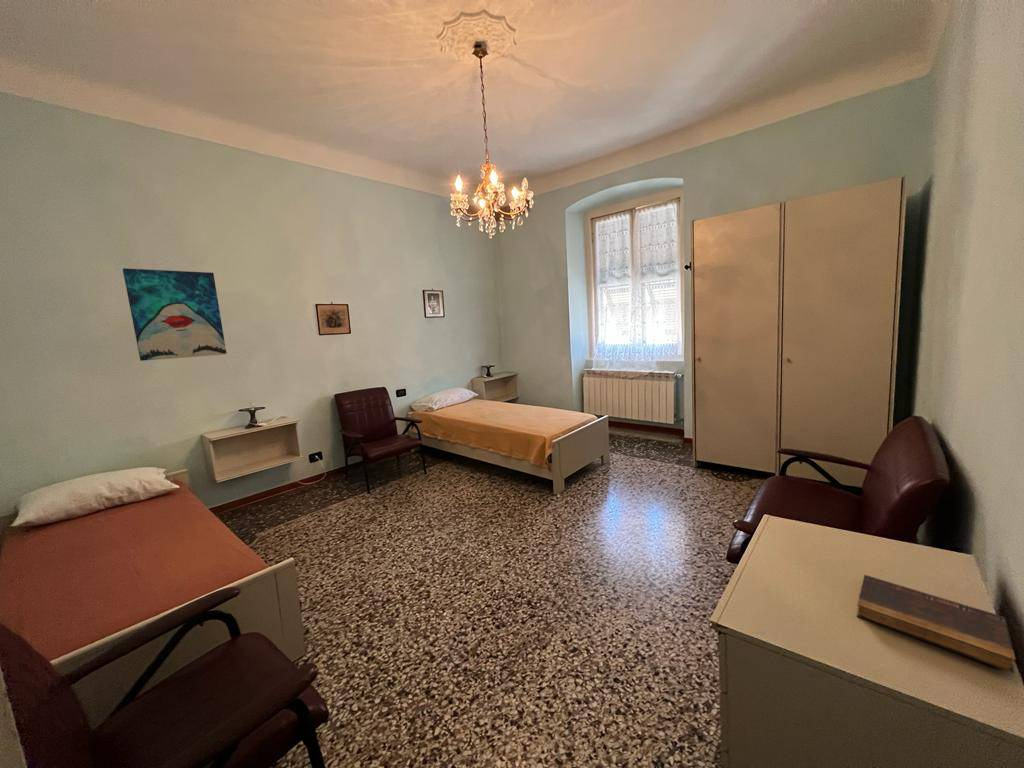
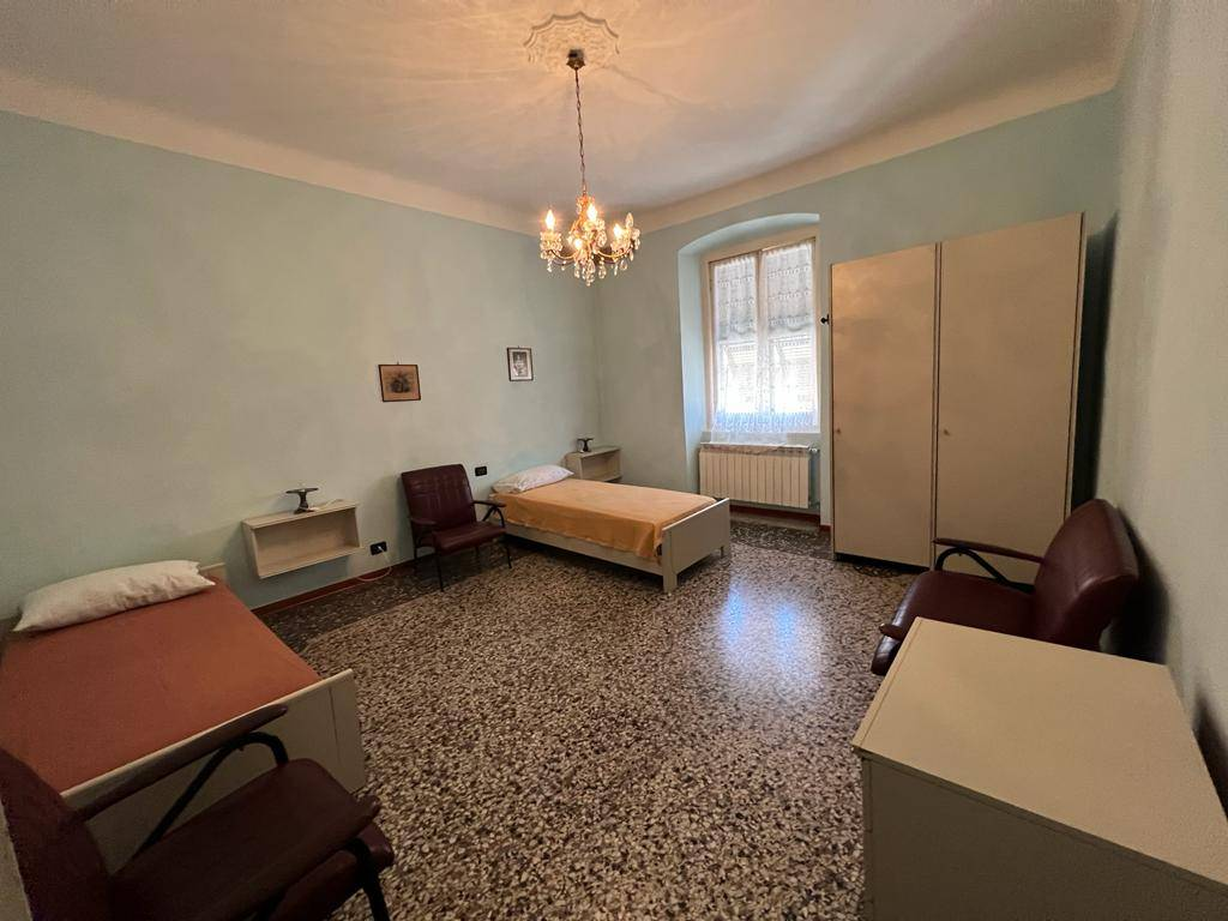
- book (928, 616)
- wall art (178, 314)
